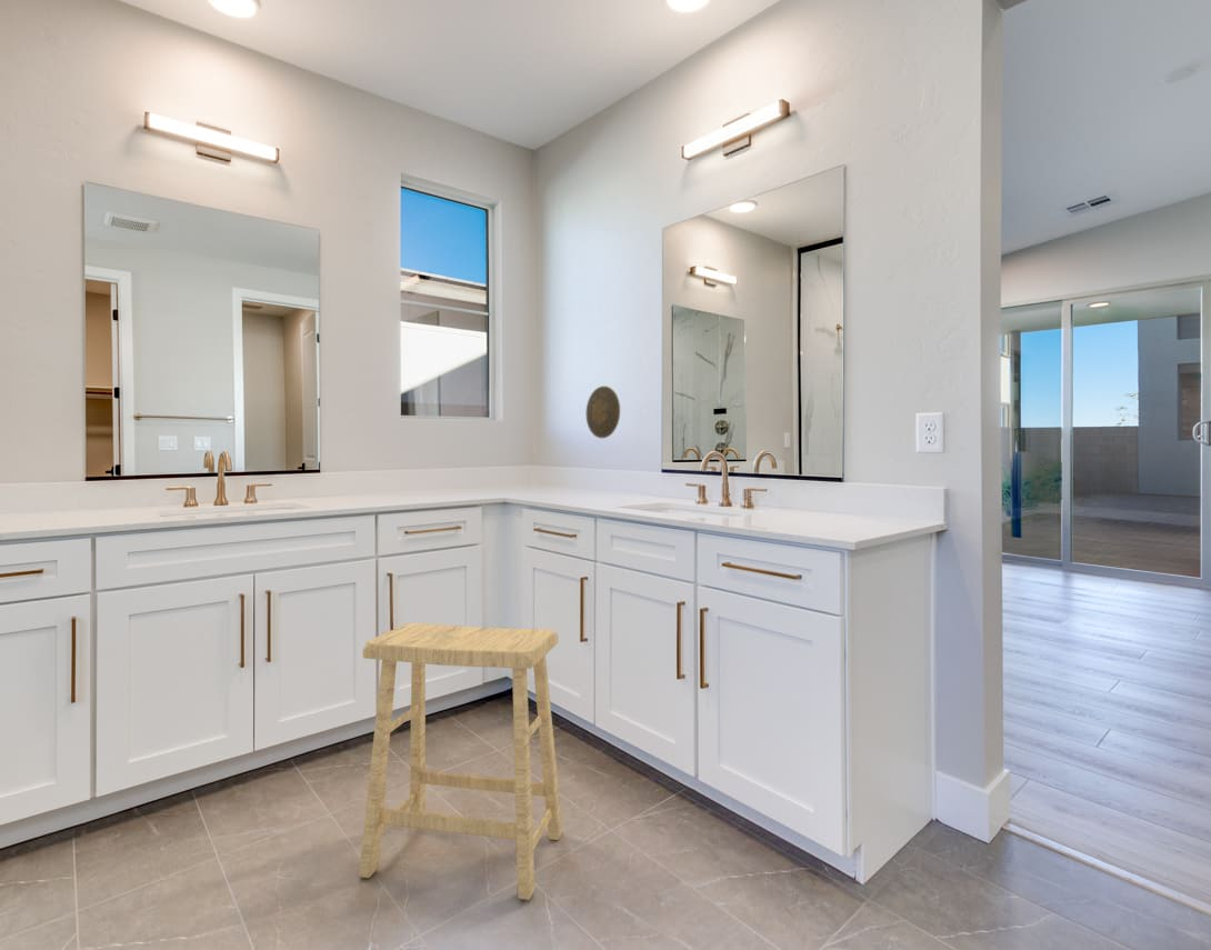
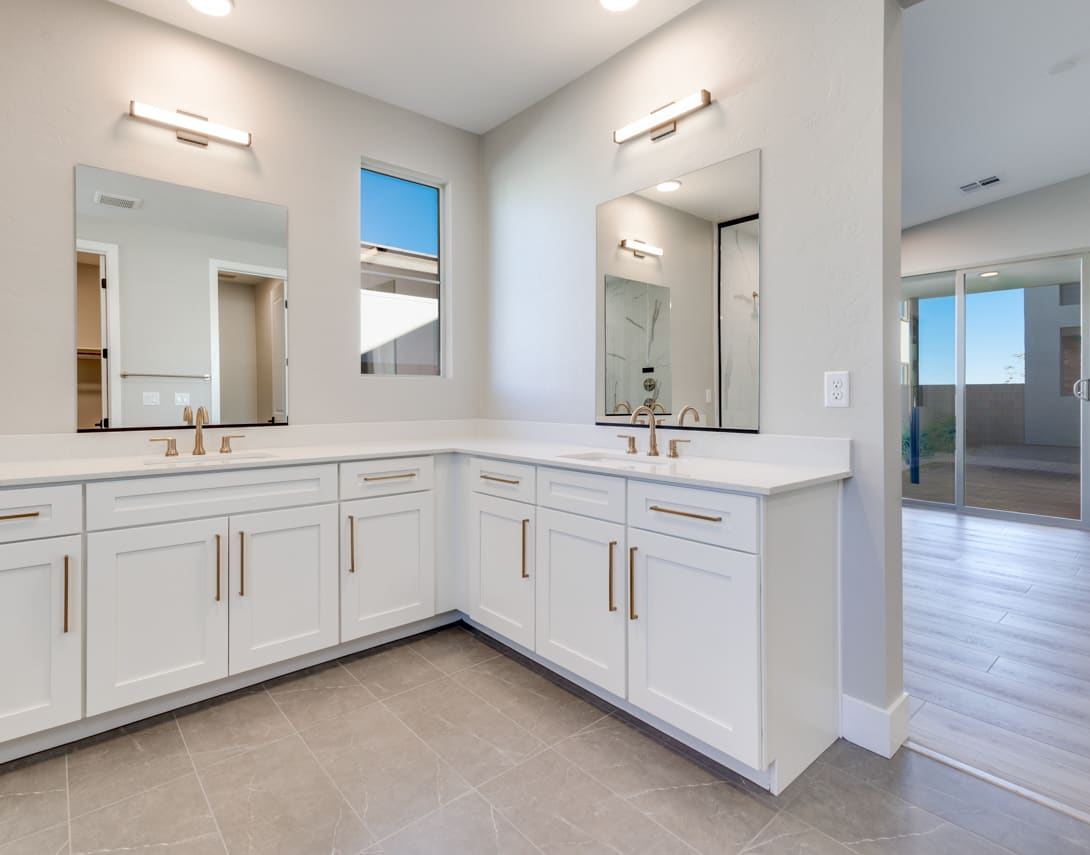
- decorative plate (600, 411)
- stool (464, 774)
